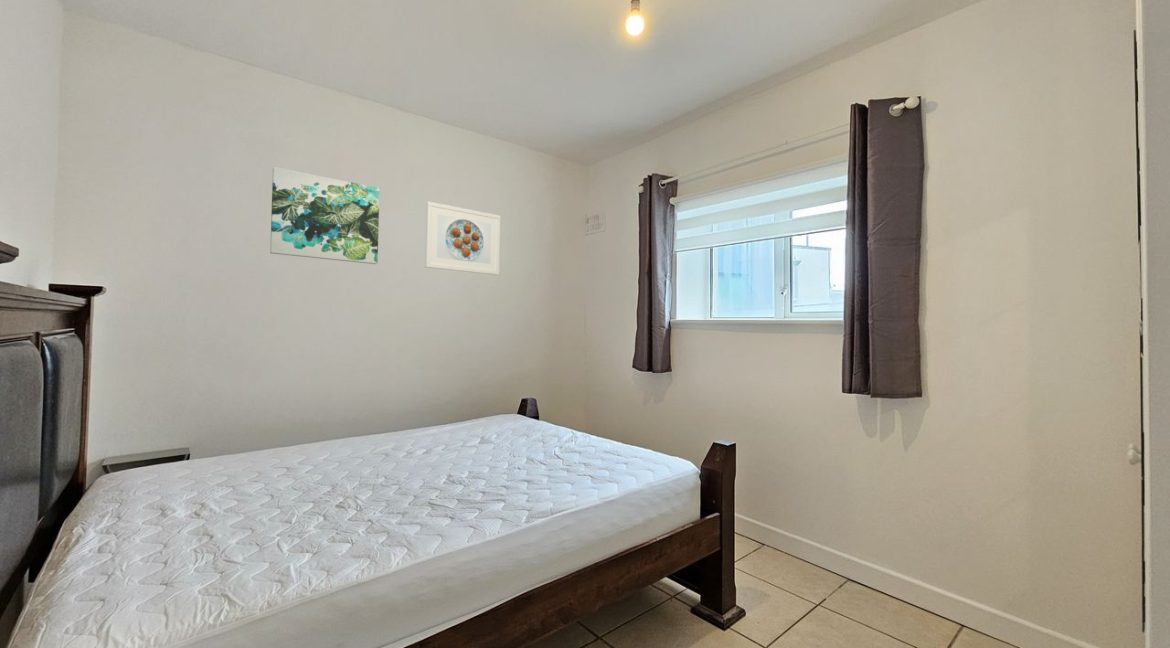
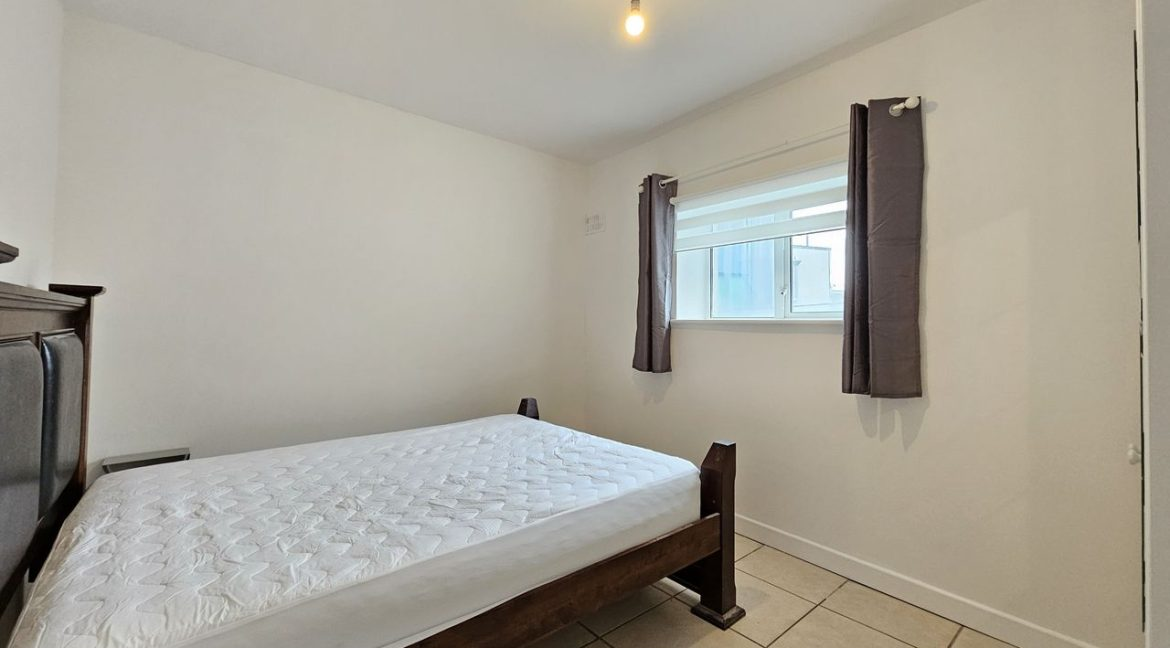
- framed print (464, 240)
- wall art (328, 218)
